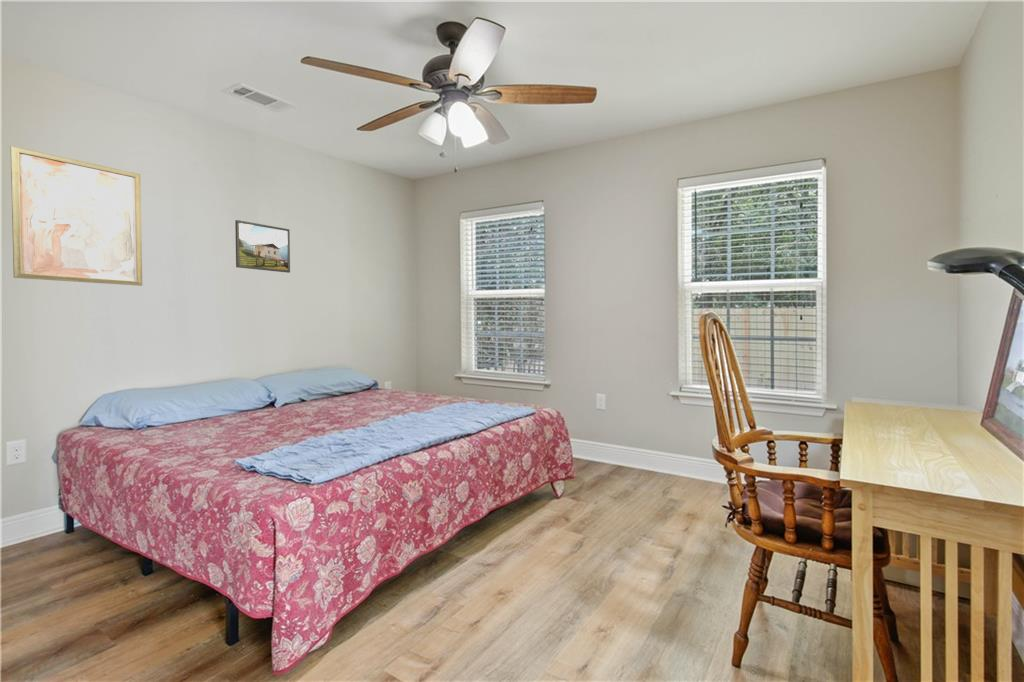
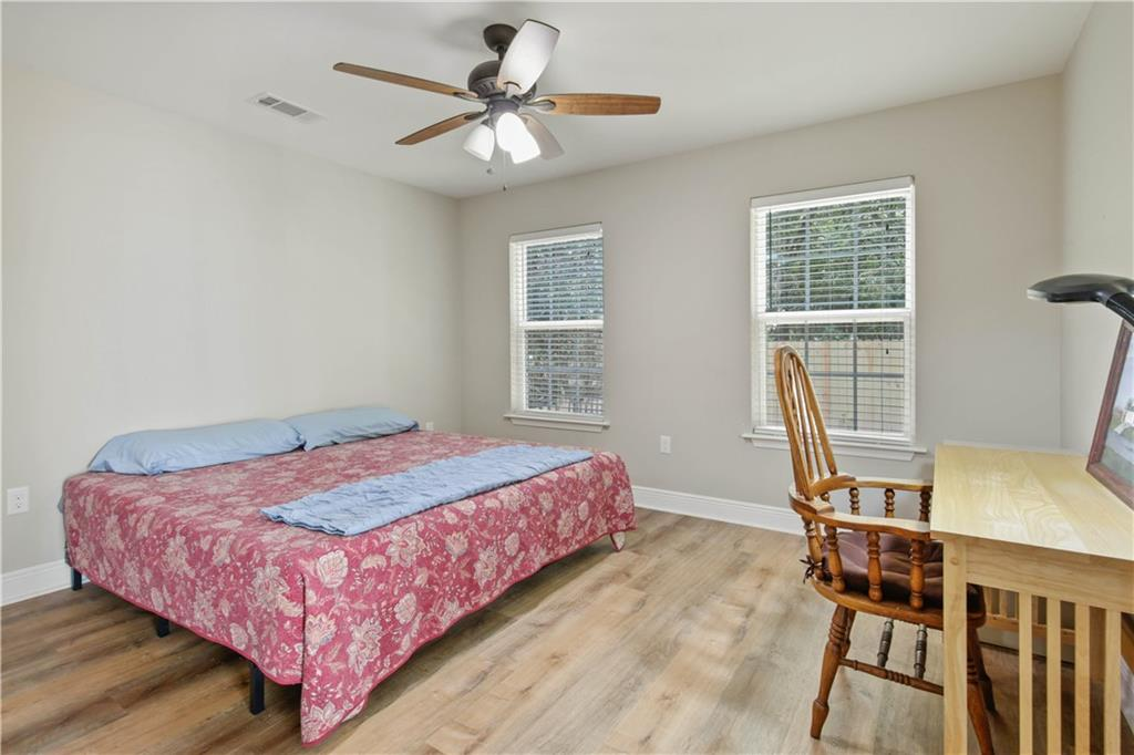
- wall art (82, 221)
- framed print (263, 247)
